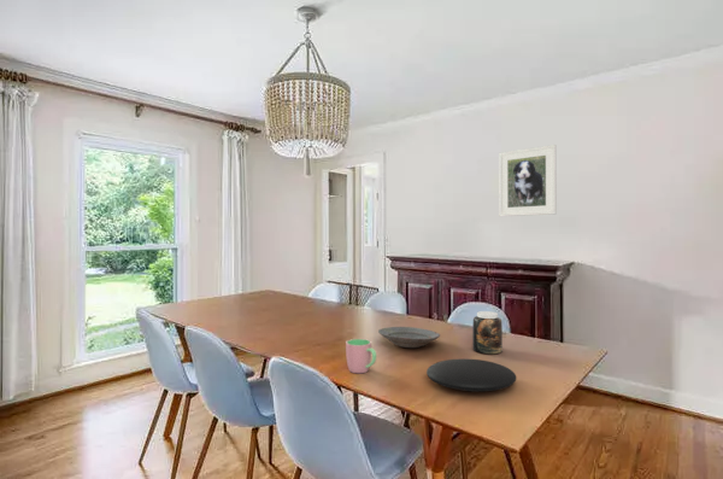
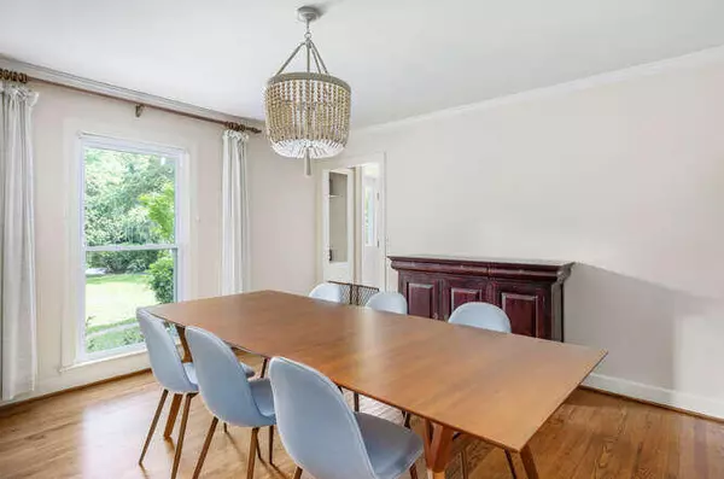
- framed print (525, 182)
- plate (408, 337)
- jar (487, 331)
- cup (362, 356)
- plate (470, 373)
